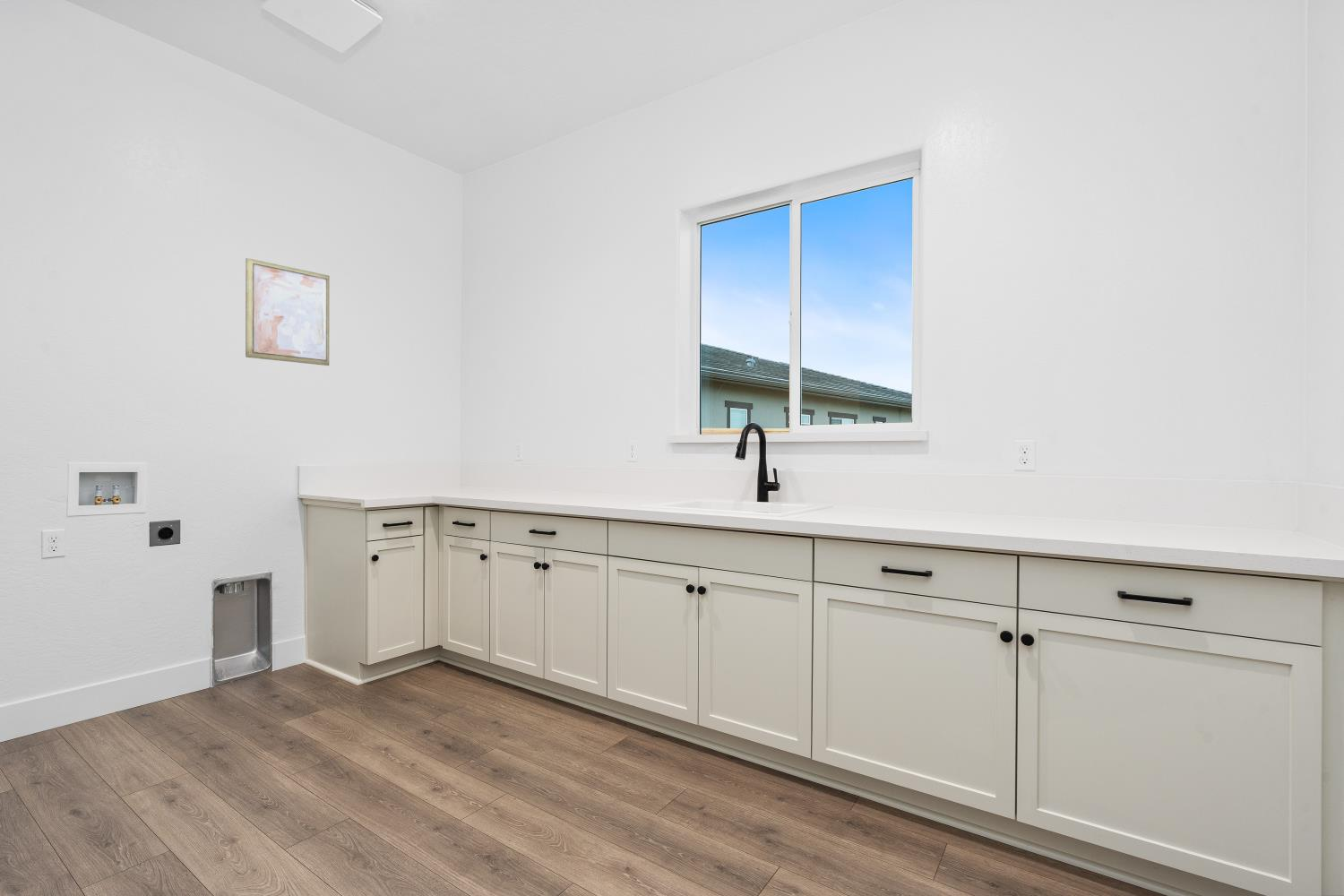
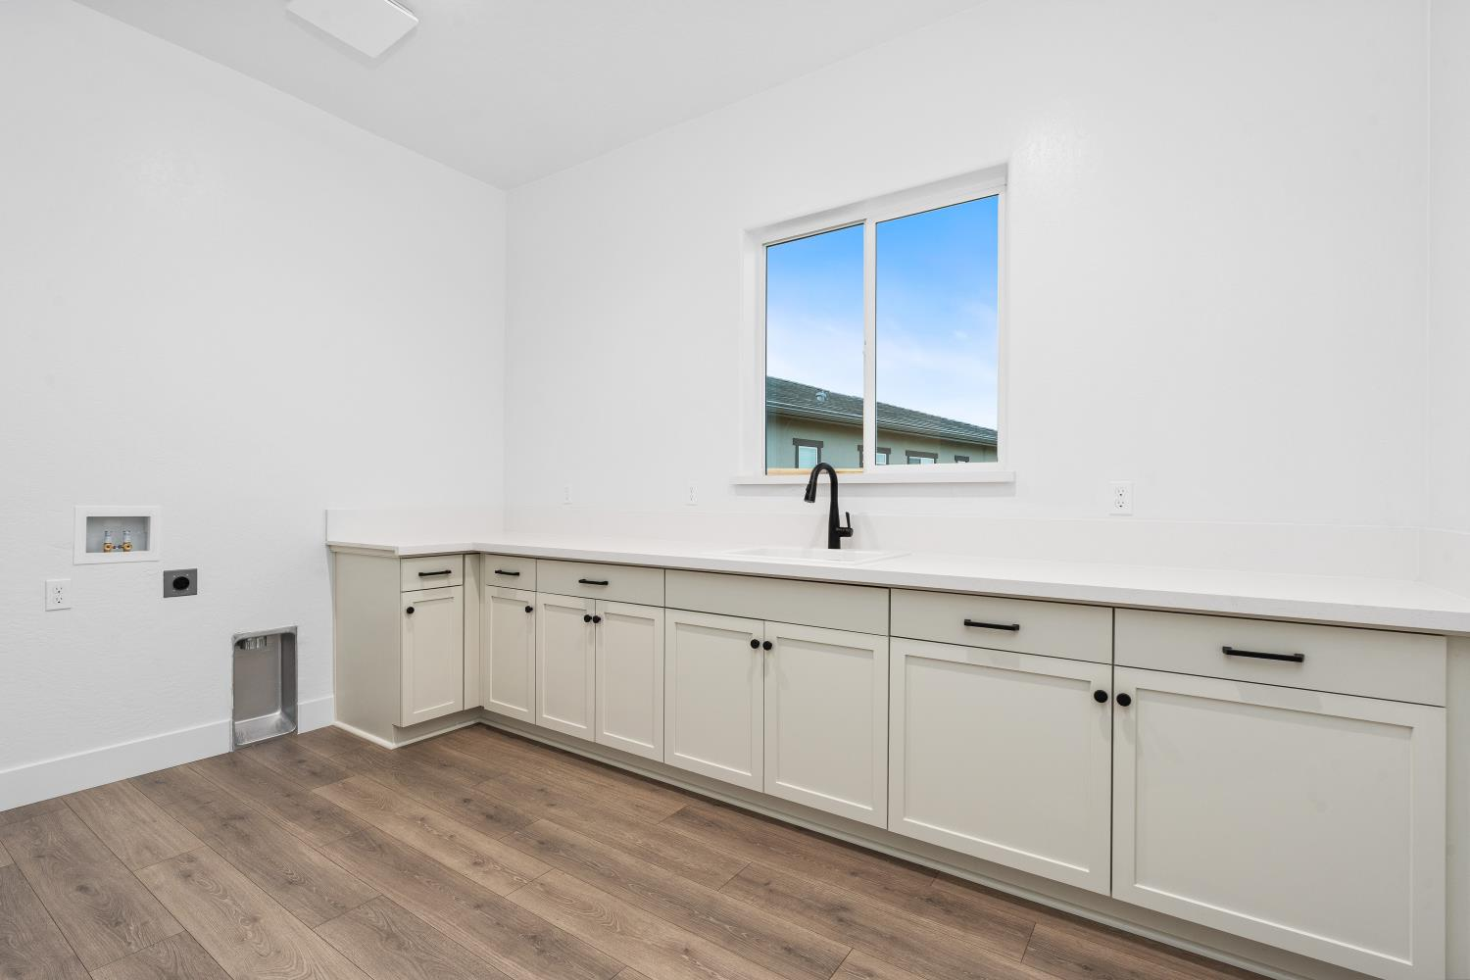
- wall art (290, 314)
